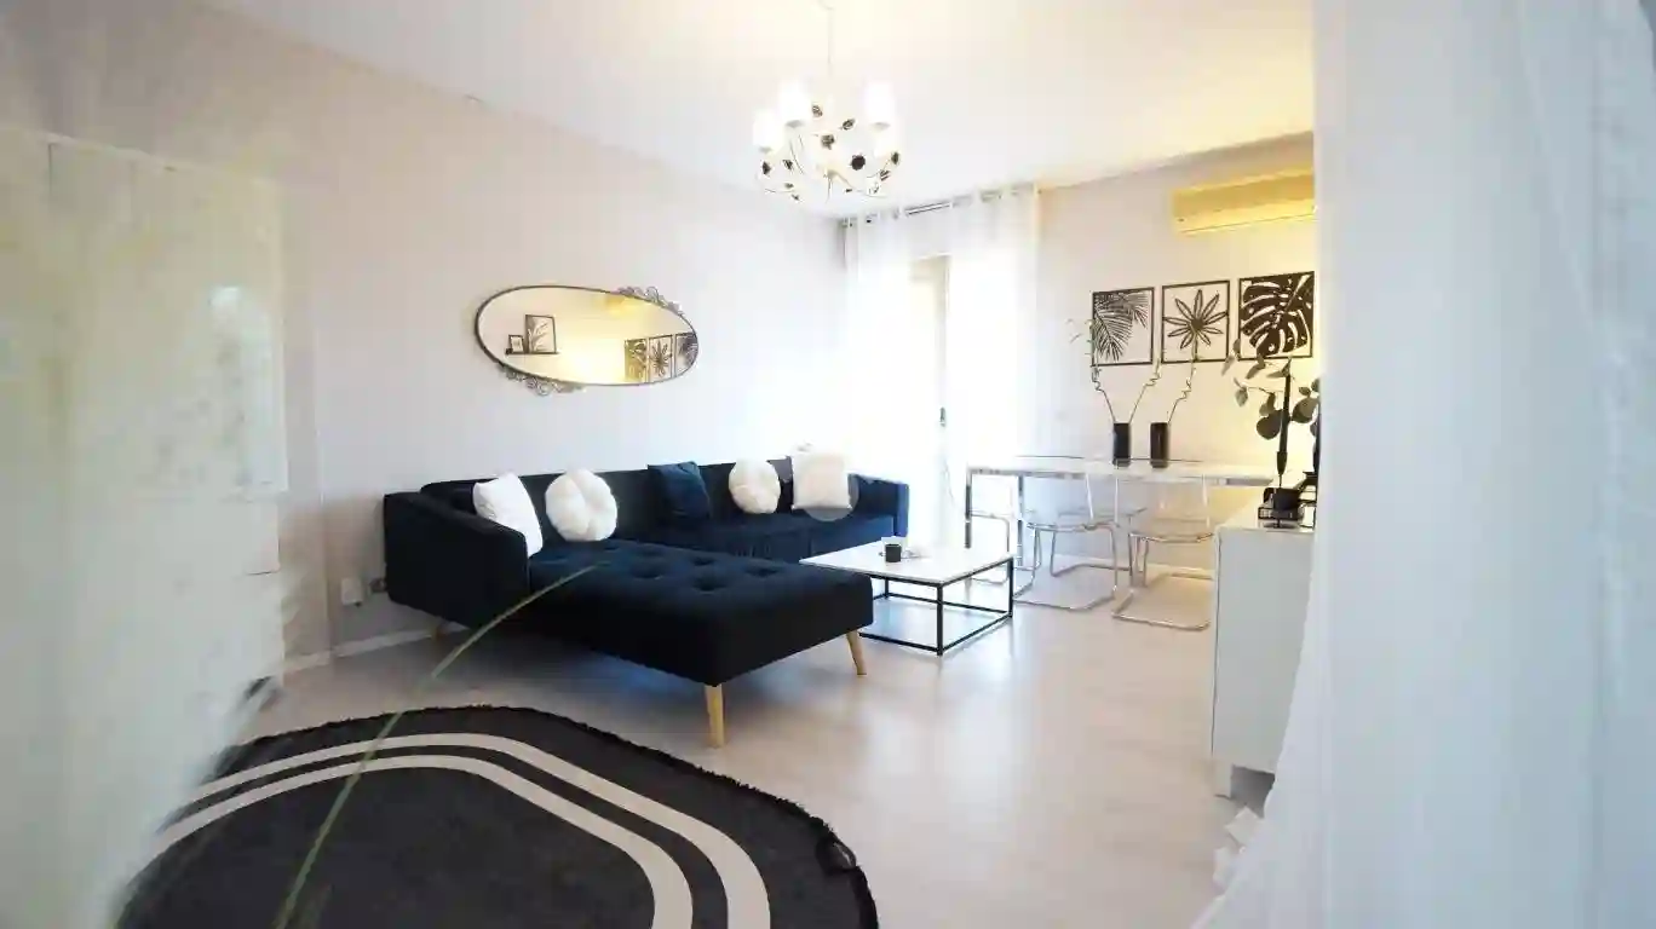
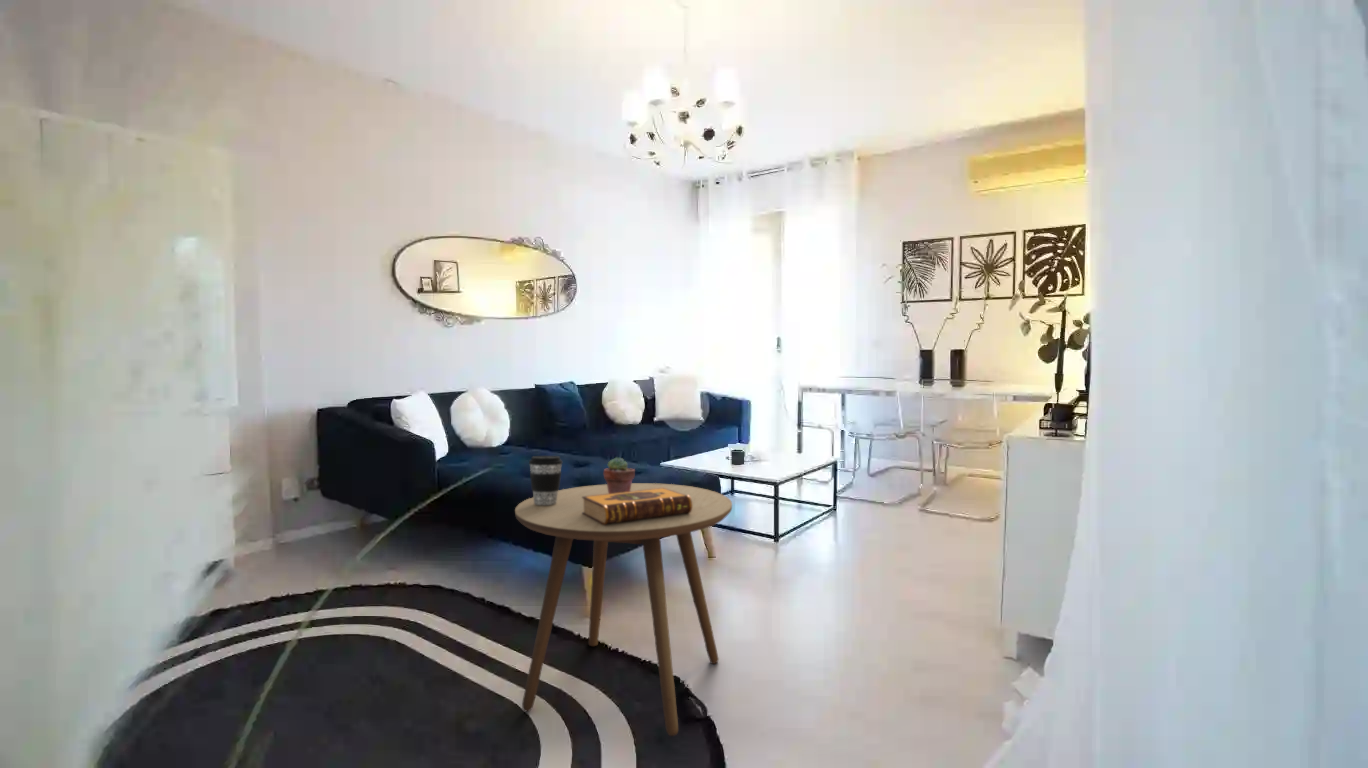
+ side table (648, 587)
+ potted succulent (619, 477)
+ coffee cup (544, 480)
+ hardback book (636, 503)
